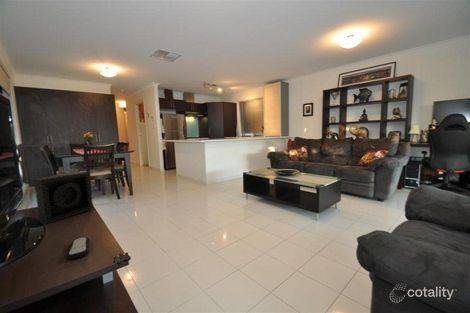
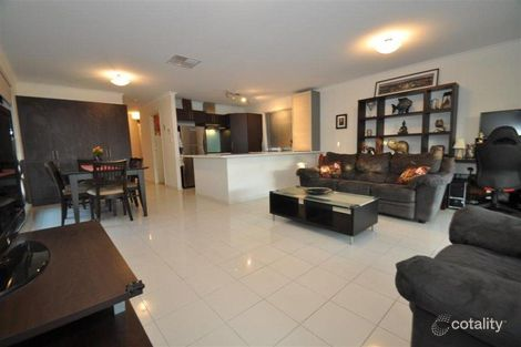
- speaker (66, 195)
- remote control (79, 246)
